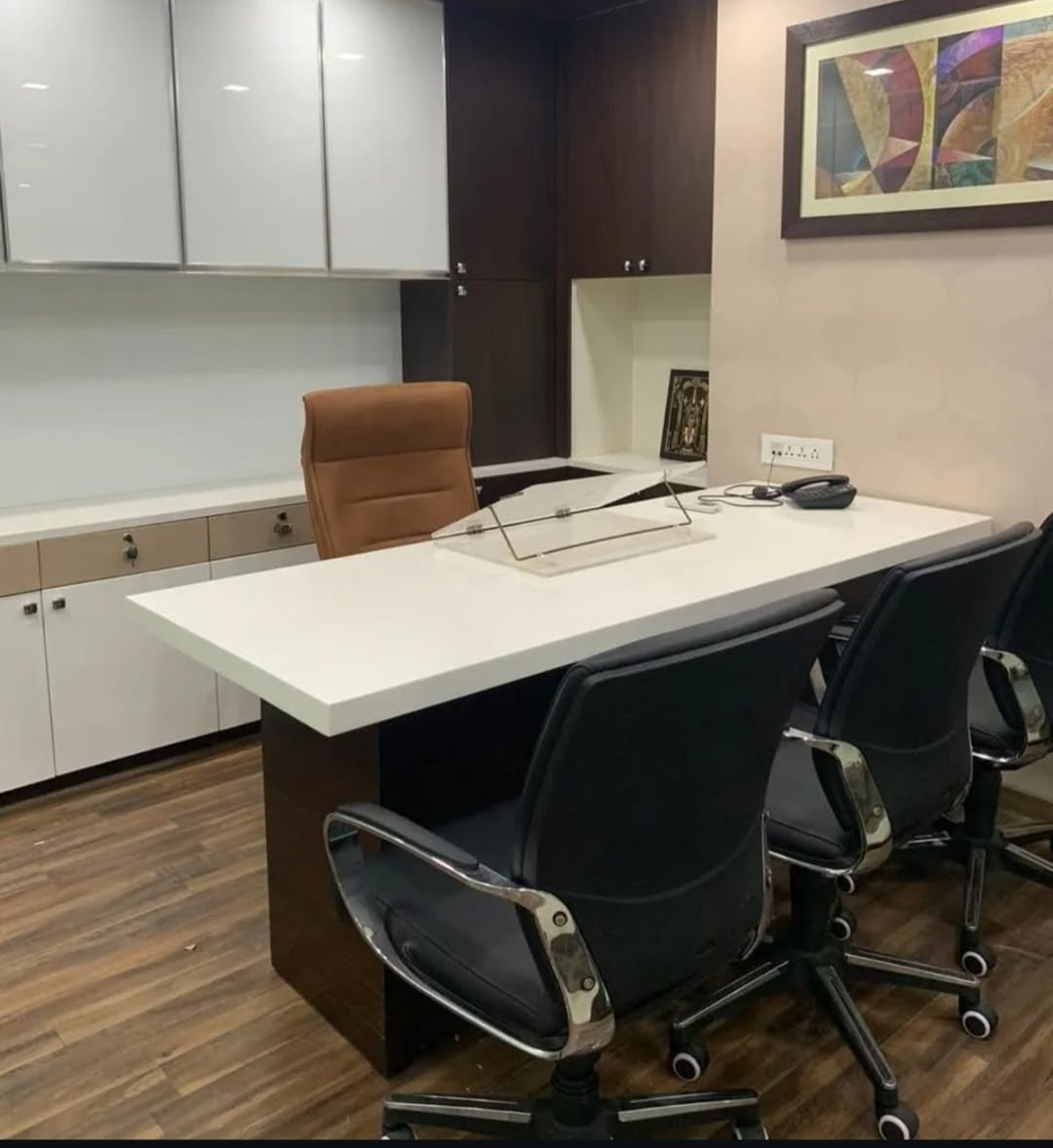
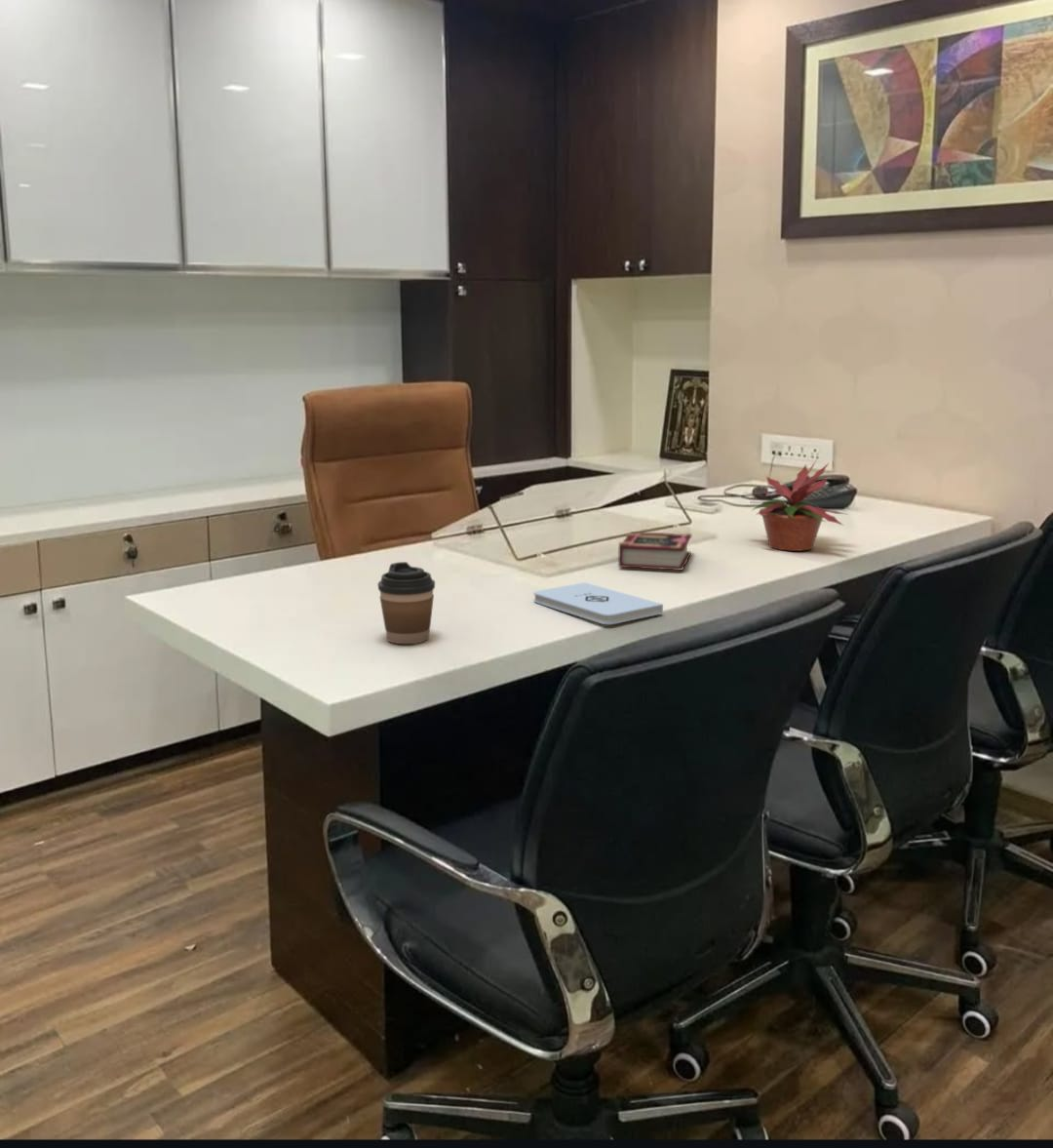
+ notepad (595, 602)
+ potted plant (794, 499)
+ book (654, 548)
+ coffee cup (407, 602)
